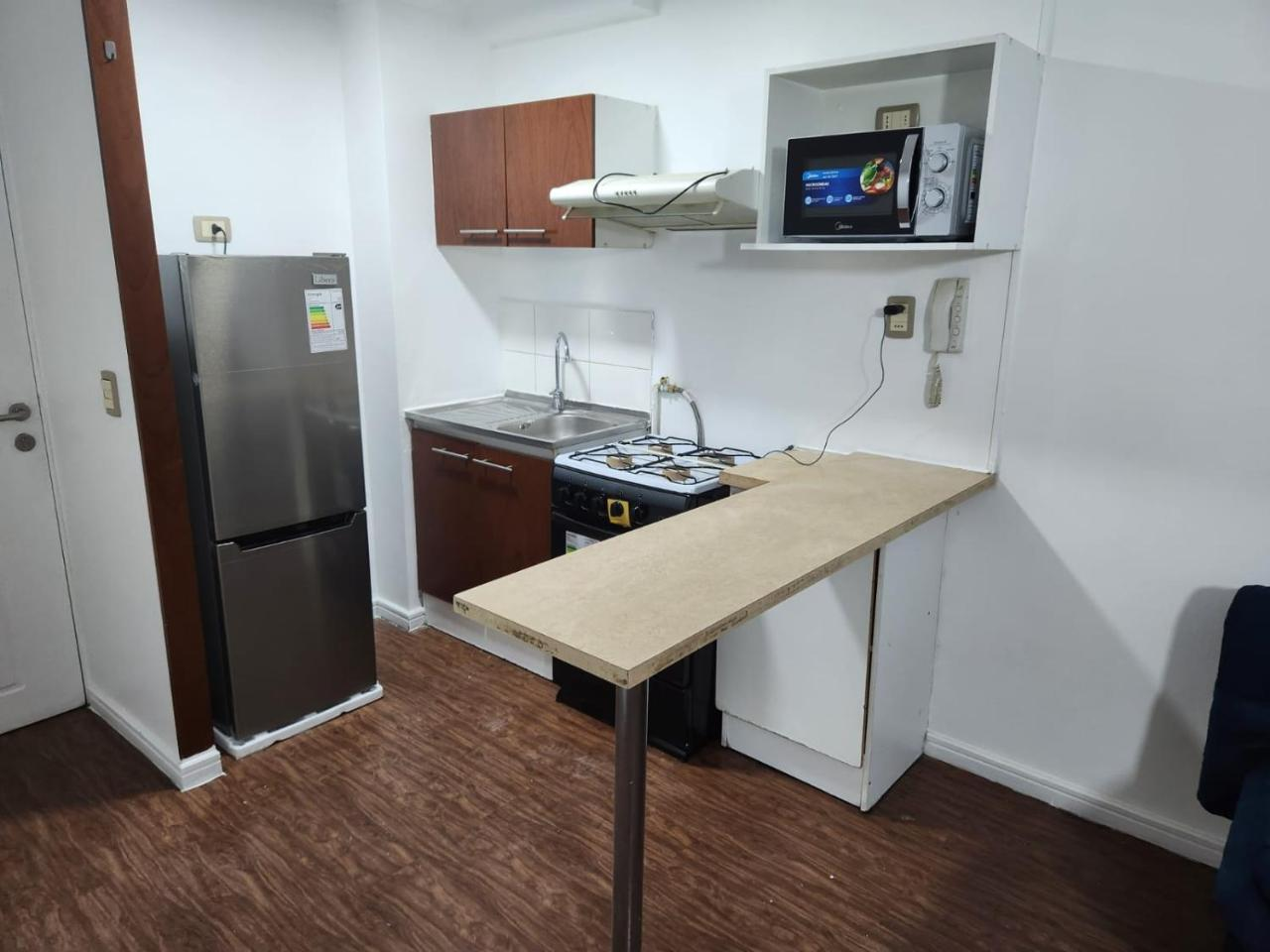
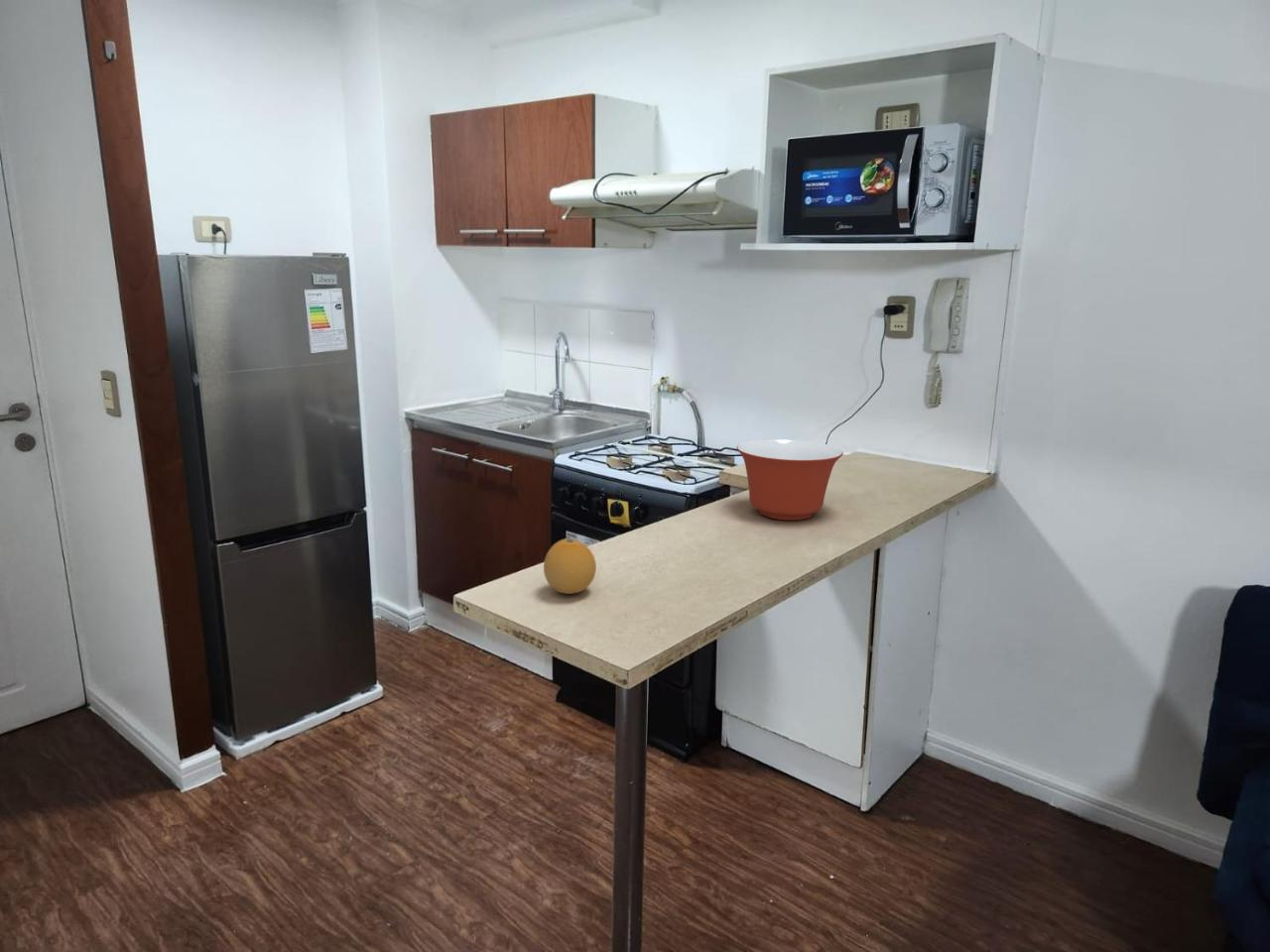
+ mixing bowl (787, 481)
+ fruit (570, 565)
